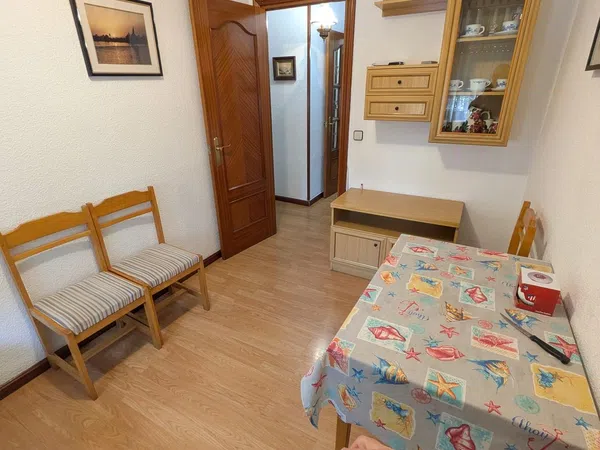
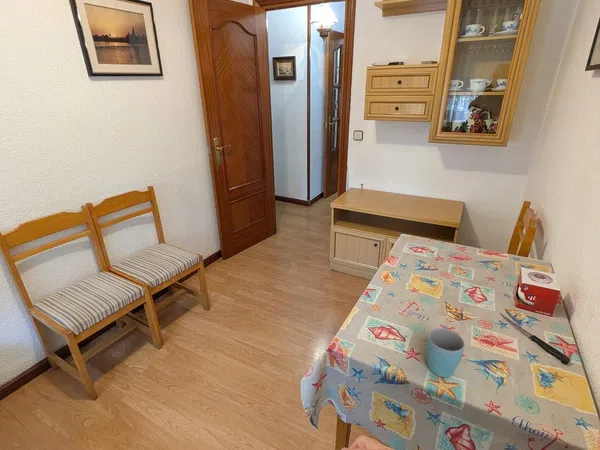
+ mug (443, 349)
